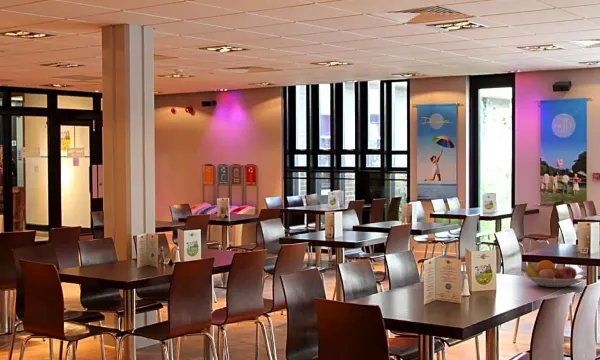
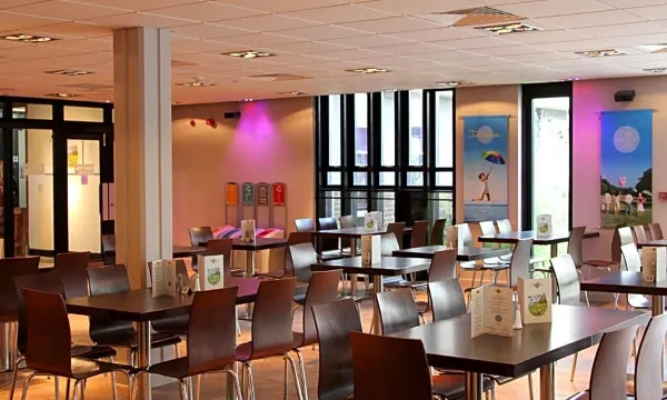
- fruit bowl (553, 273)
